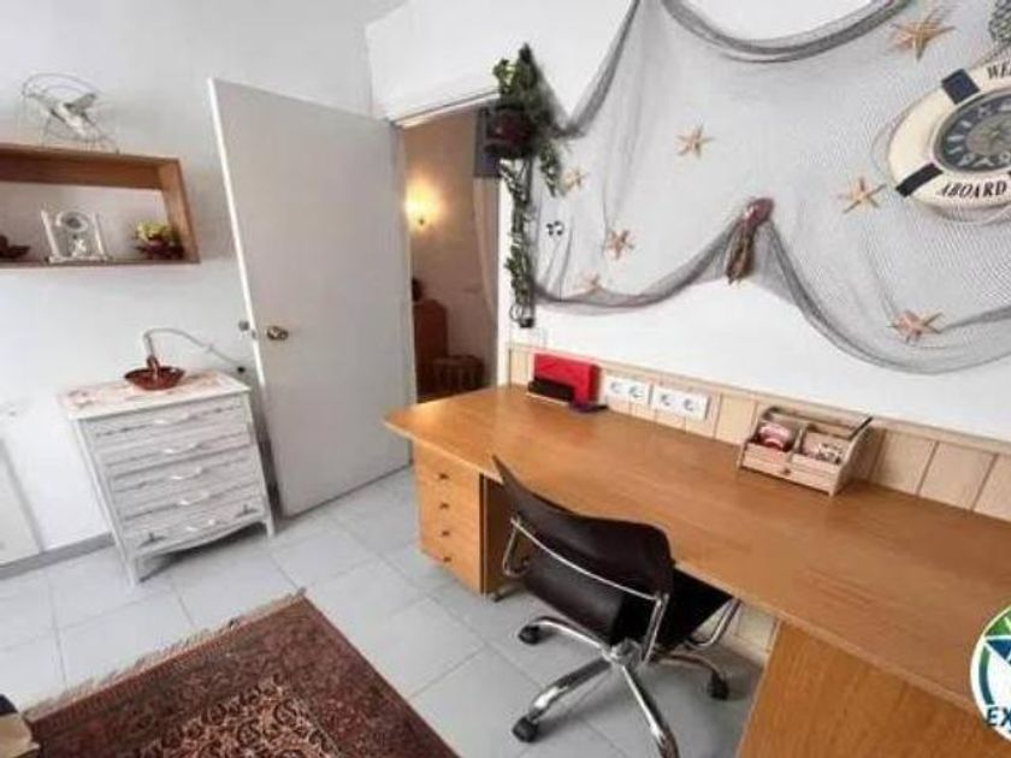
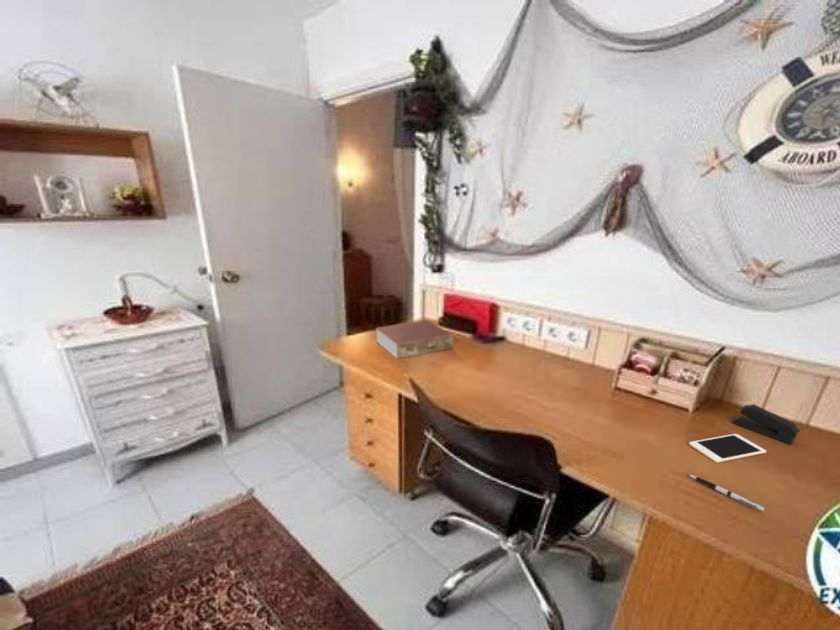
+ pen (723, 490)
+ stapler (766, 421)
+ cell phone (727, 447)
+ book (413, 338)
